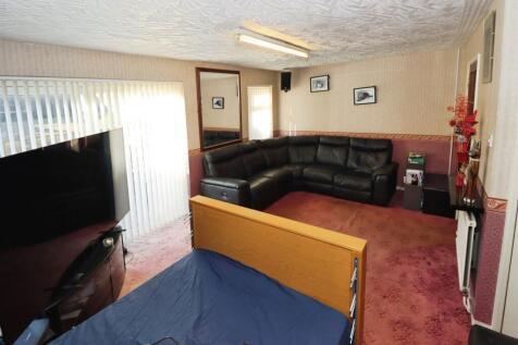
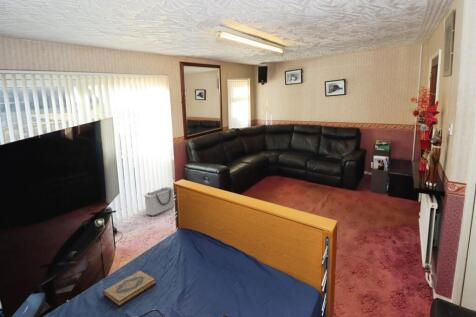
+ storage bin (160, 200)
+ hardback book (130, 286)
